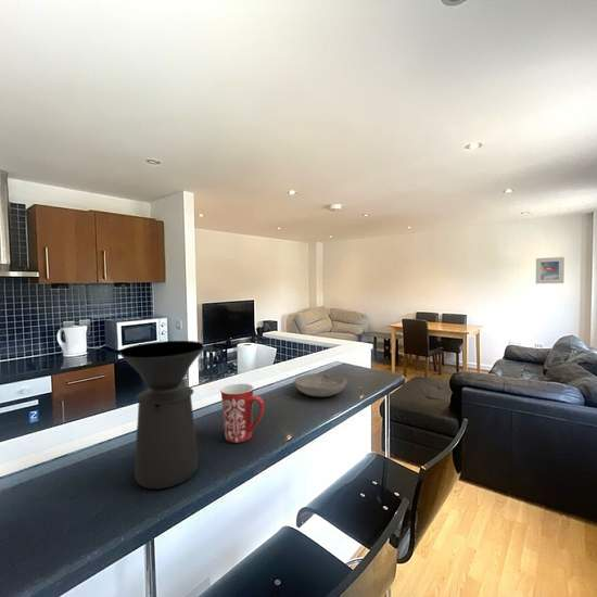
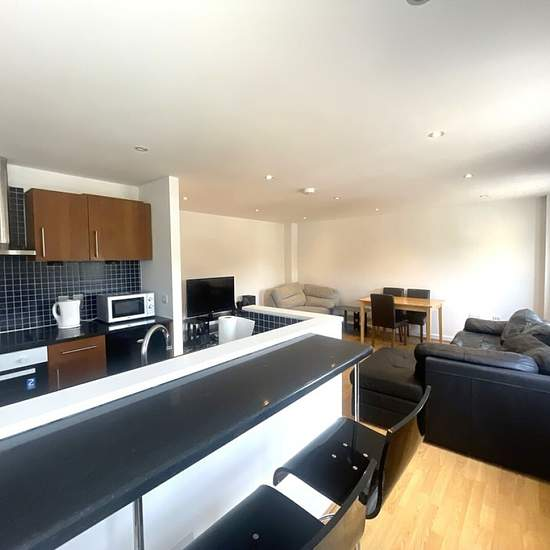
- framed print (549, 270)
- coffee maker (165, 409)
- bowl (320, 385)
- mug (243, 414)
